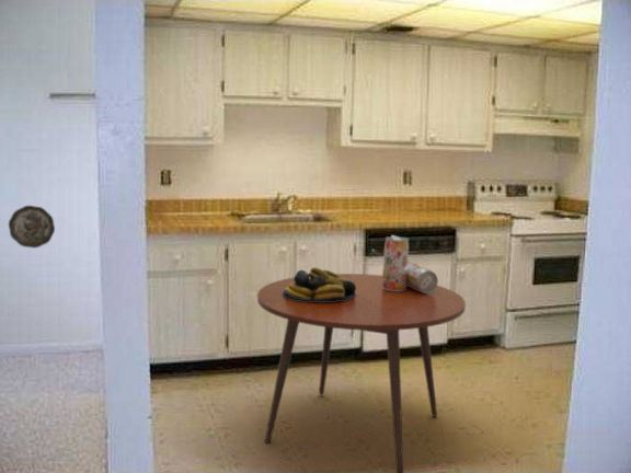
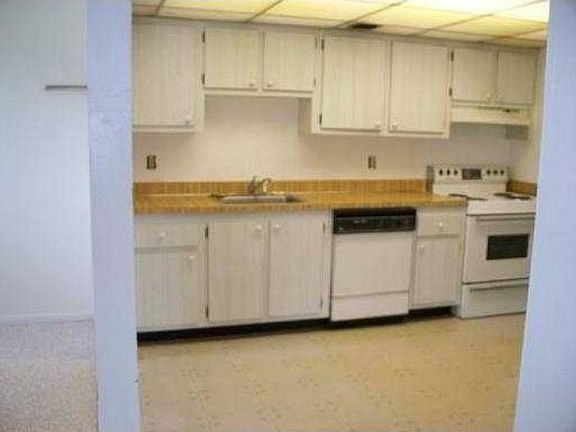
- decorative plate (32, 226)
- dining table (329, 356)
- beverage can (412, 262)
- fruit bowl (319, 281)
